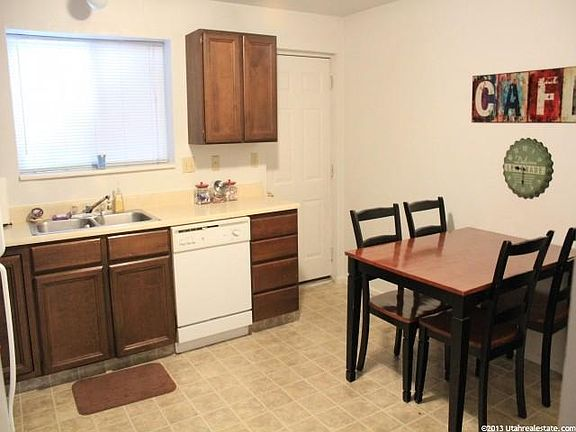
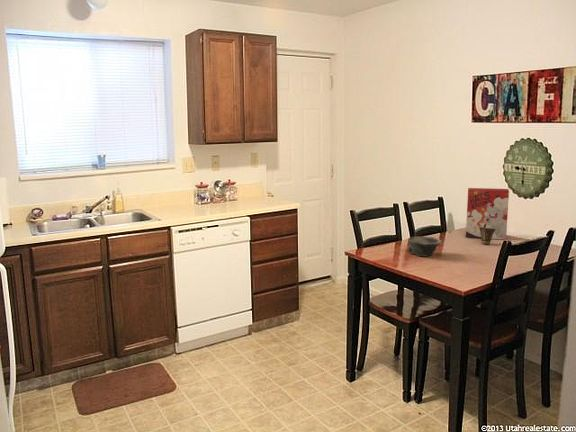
+ cup (486, 235)
+ cereal box (486, 213)
+ bowl (423, 247)
